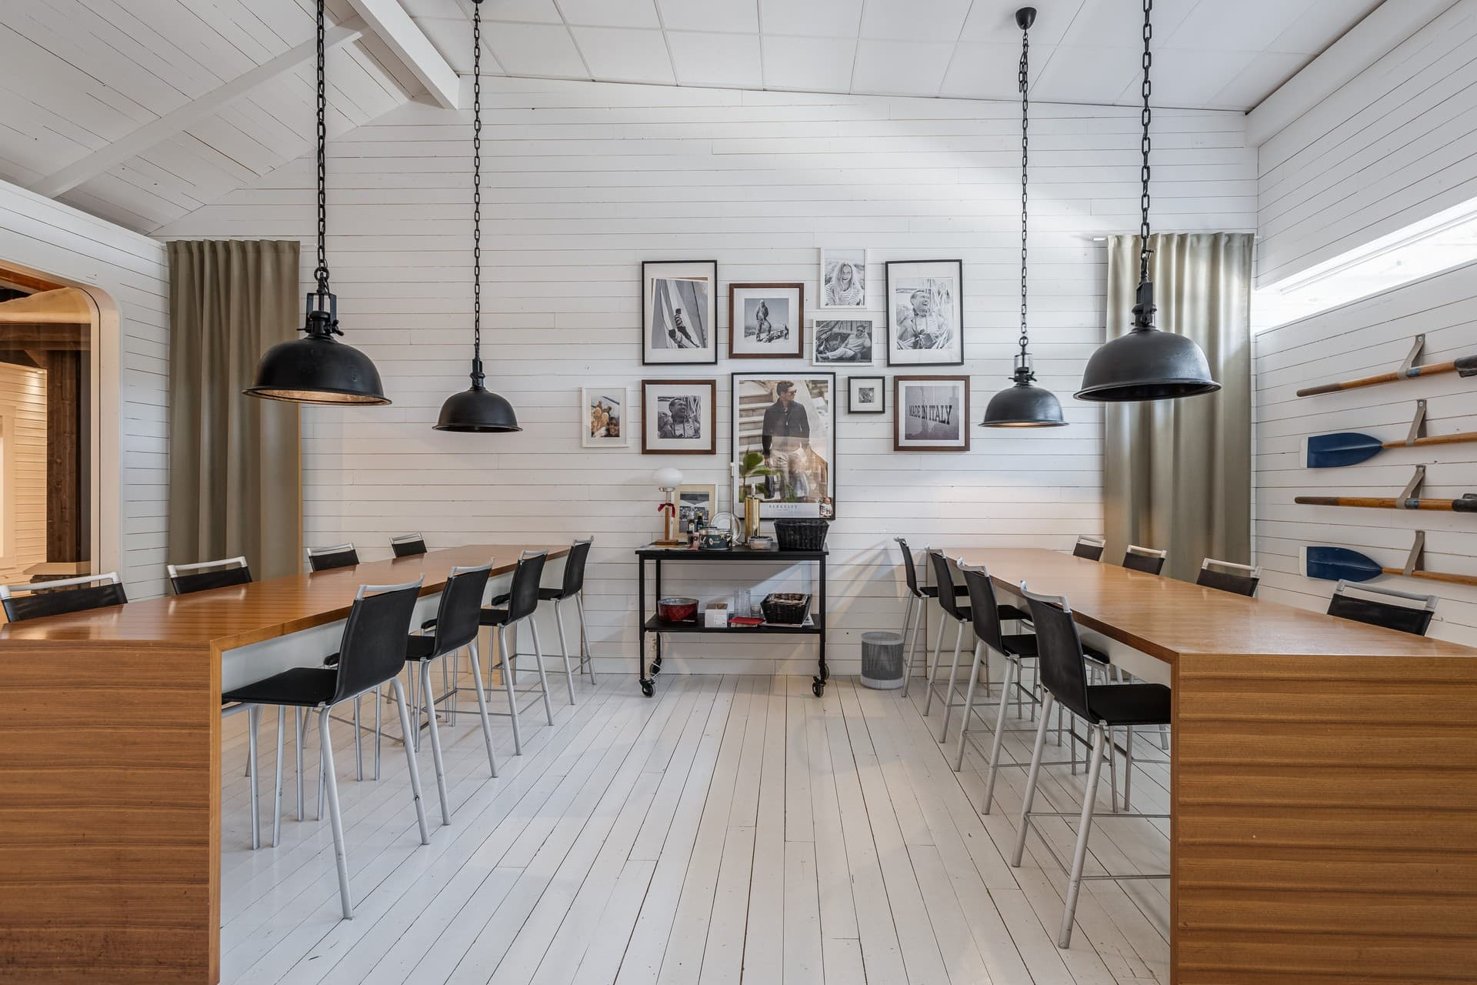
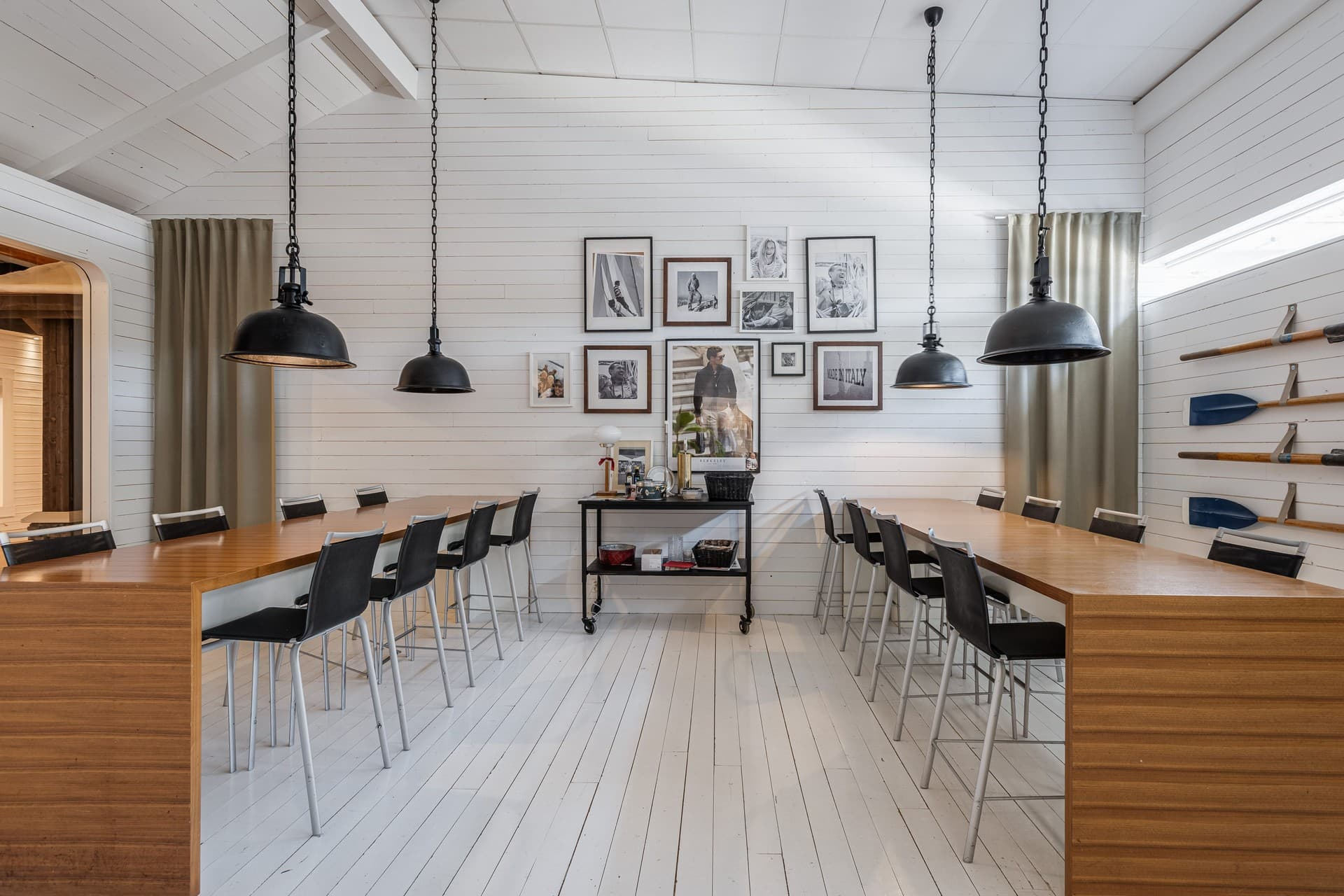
- wastebasket (881, 660)
